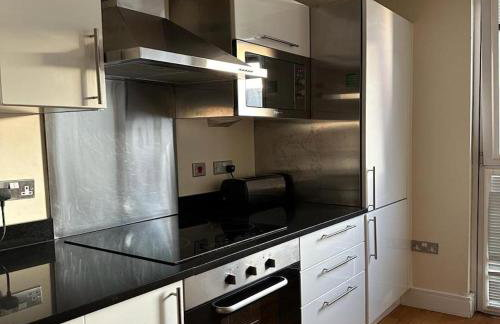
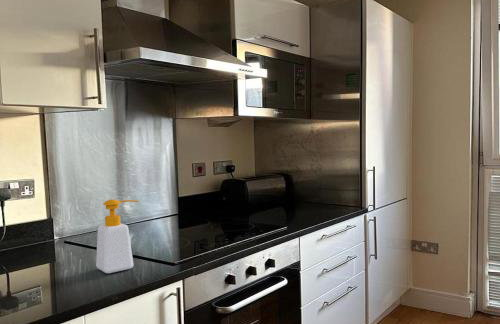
+ soap bottle (119, 233)
